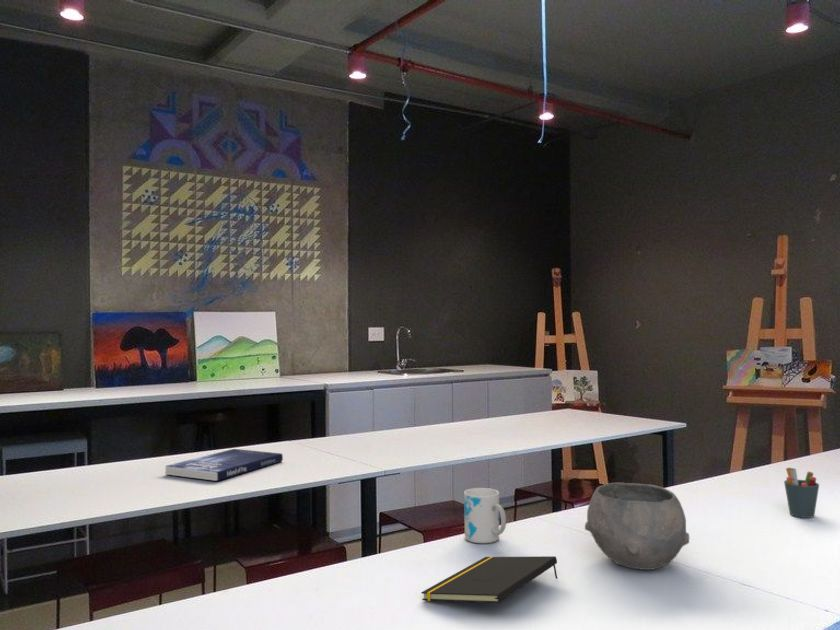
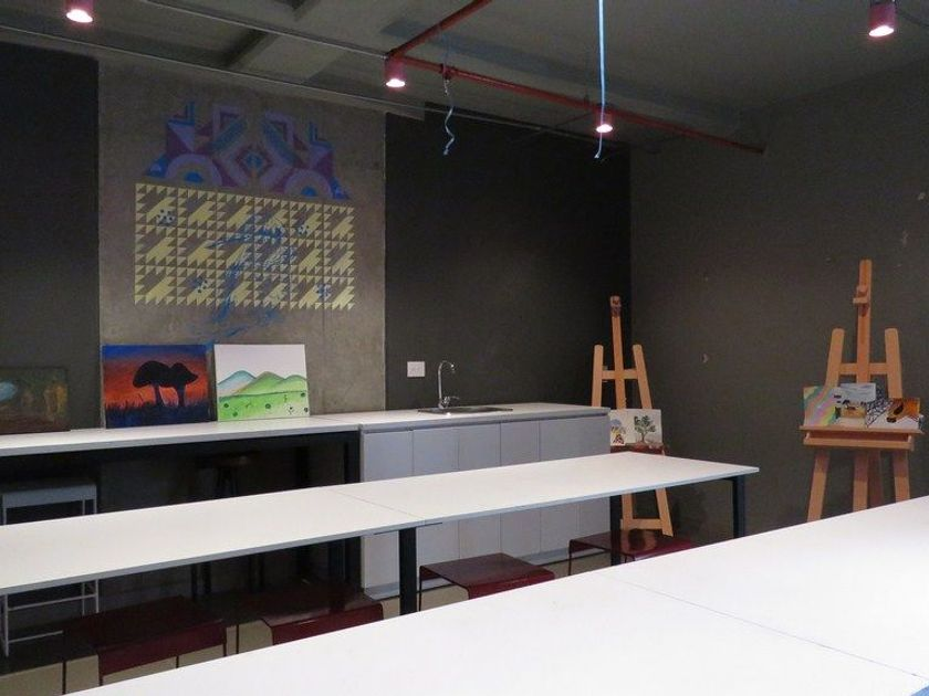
- pen holder (801, 490)
- mug (487, 517)
- bowl (637, 526)
- book (226, 463)
- notepad (491, 577)
